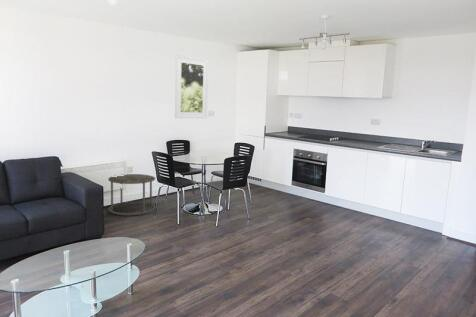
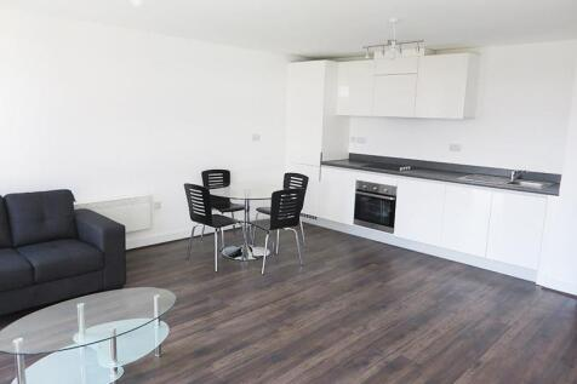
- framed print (192, 88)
- side table (132, 202)
